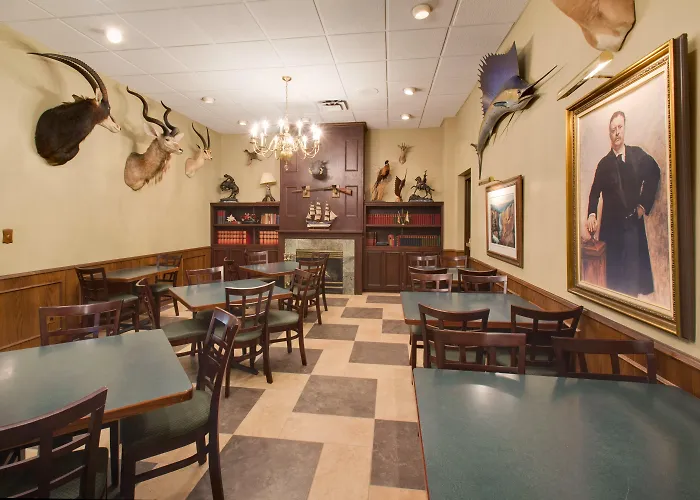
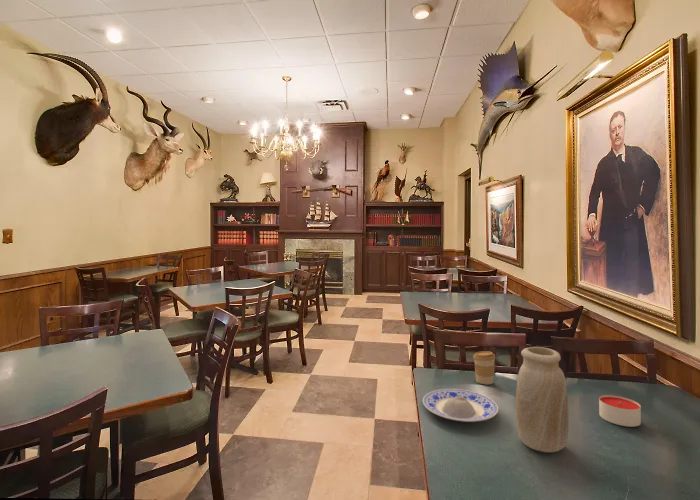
+ vase (542, 397)
+ plate (459, 402)
+ coffee cup (484, 366)
+ candle (619, 409)
